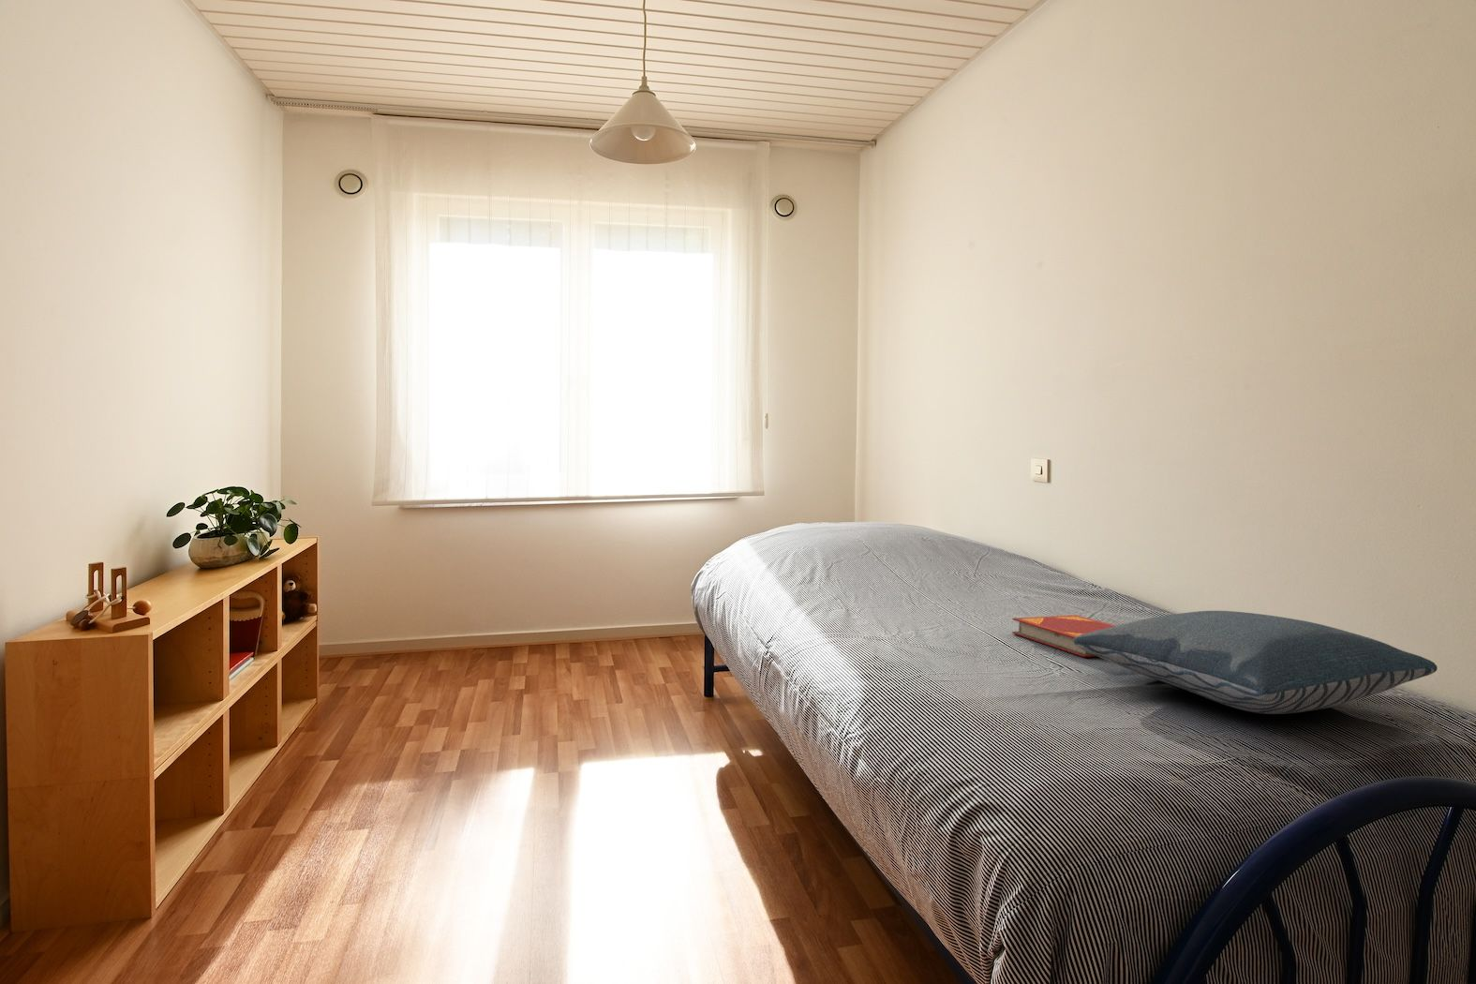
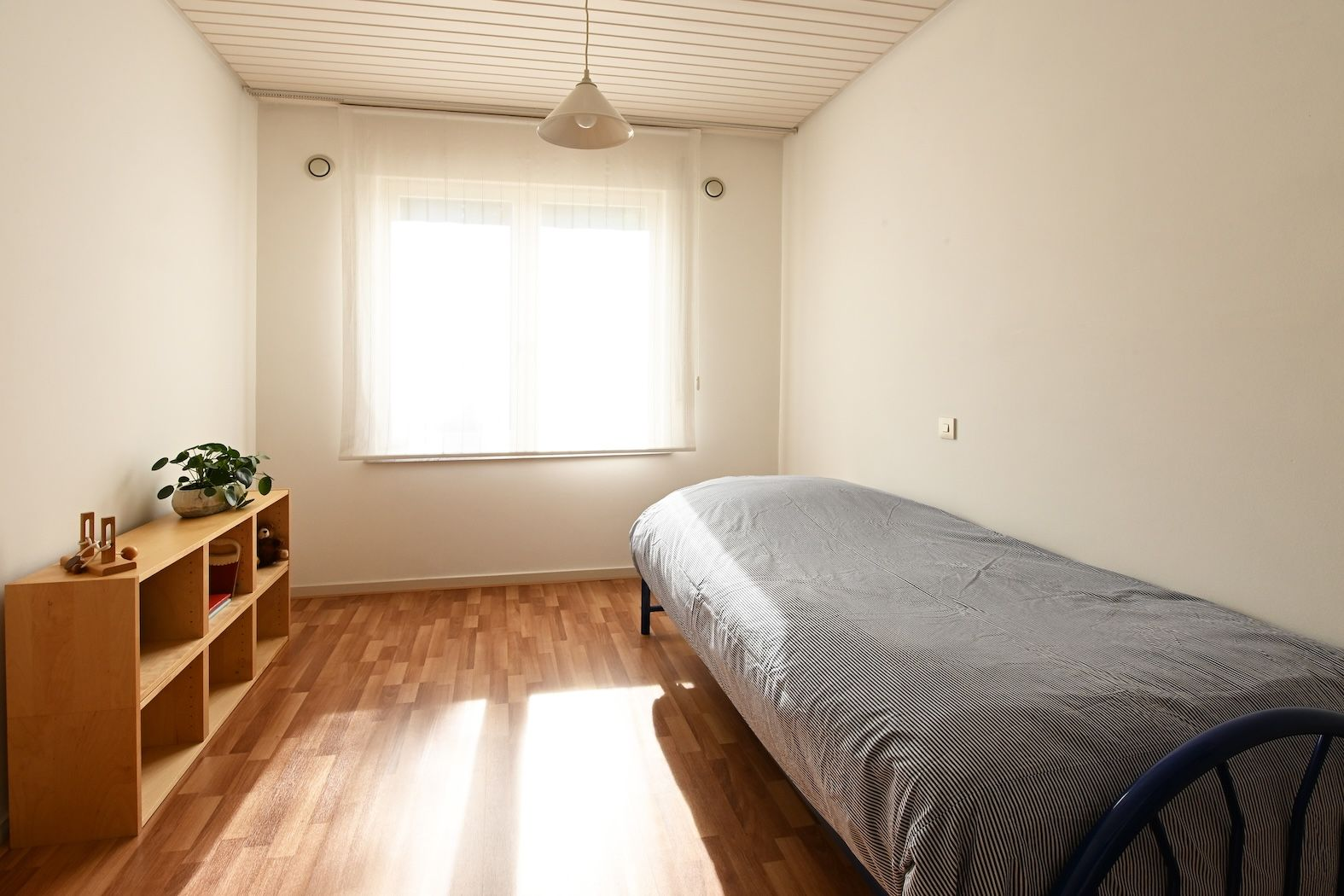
- pillow (1242, 656)
- hardback book (1080, 634)
